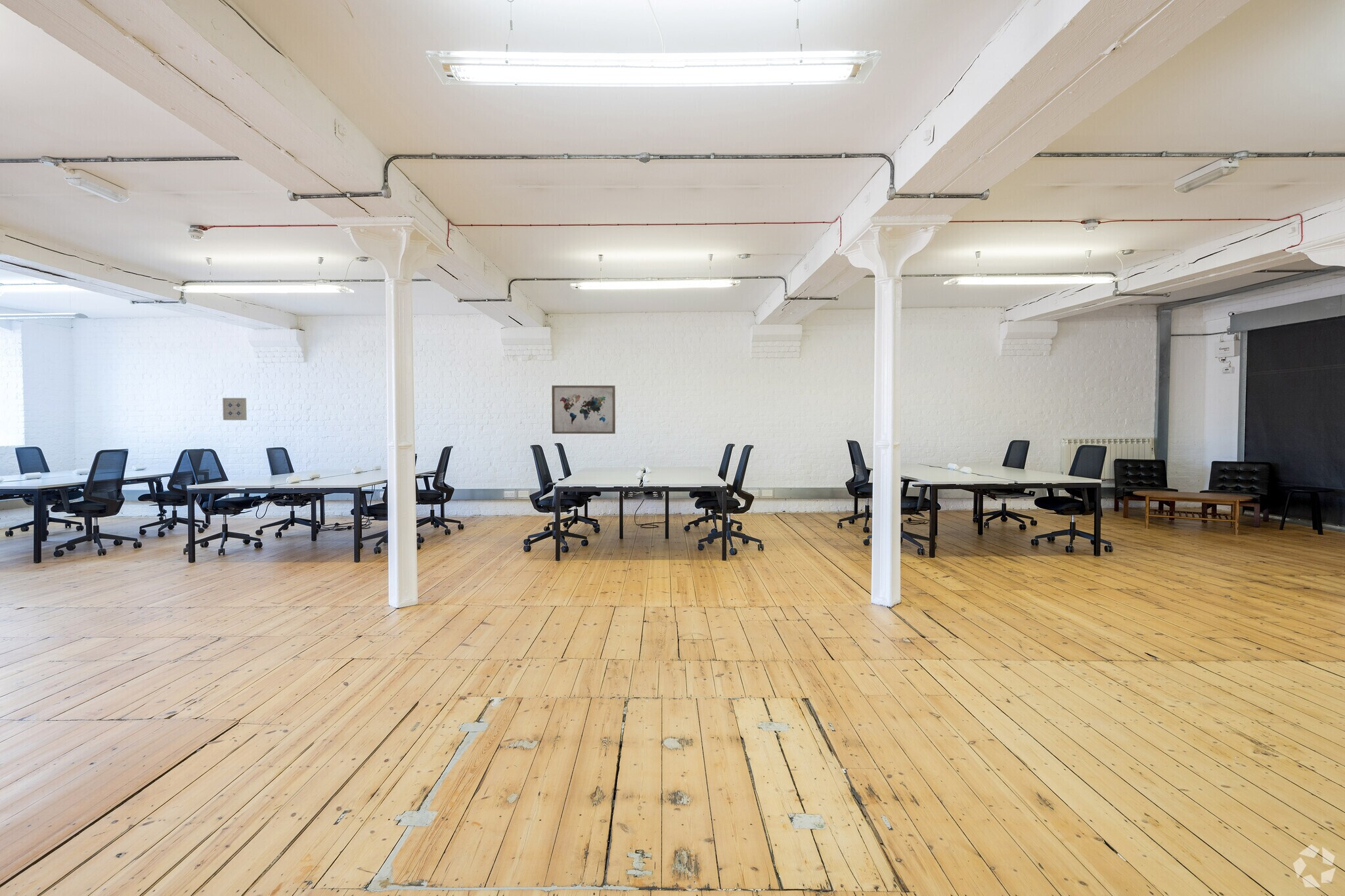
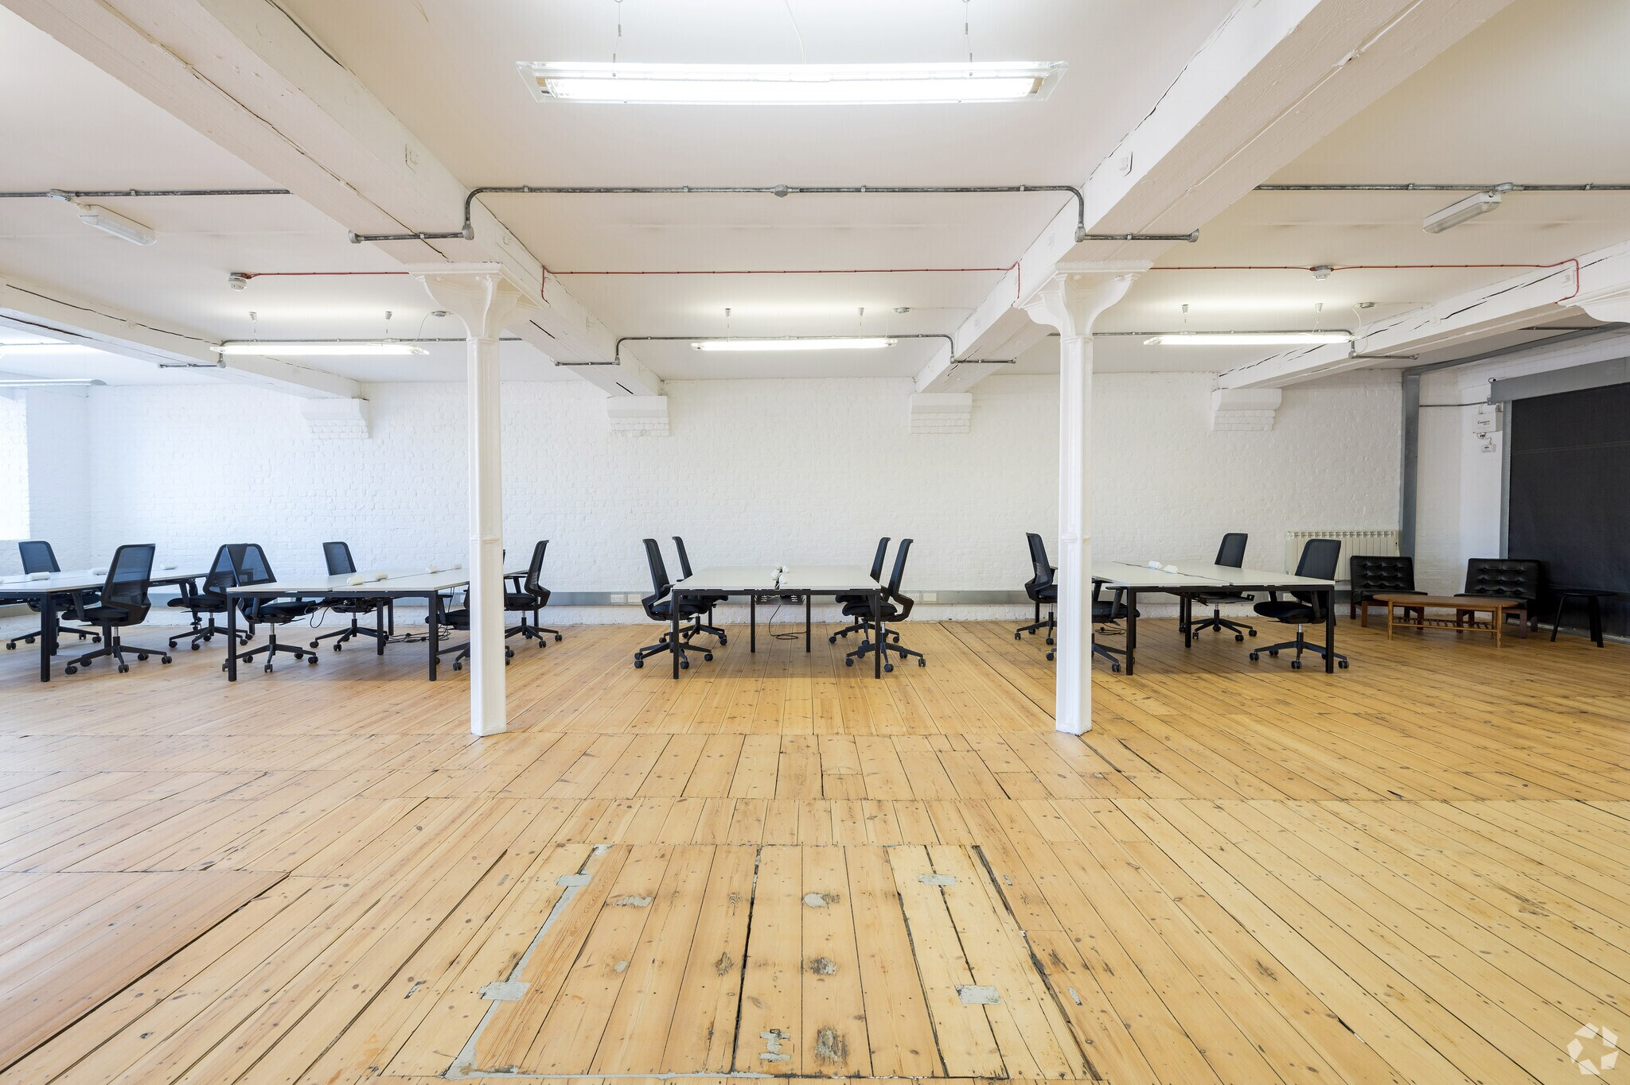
- wall art (583, 410)
- wall art (234, 409)
